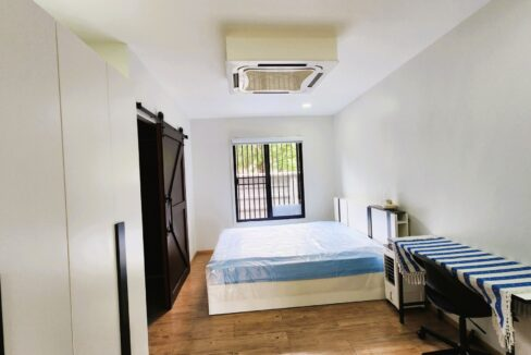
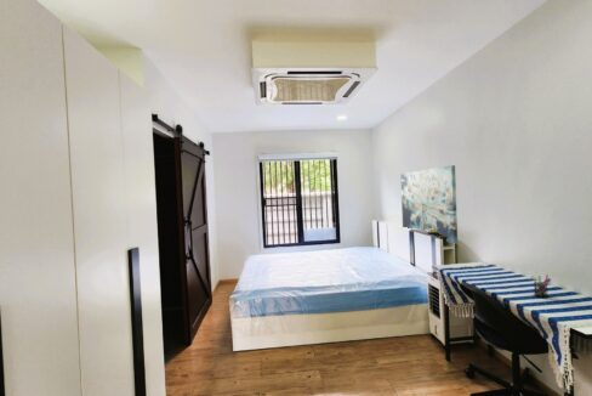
+ wall art (423, 203)
+ pen holder (541, 284)
